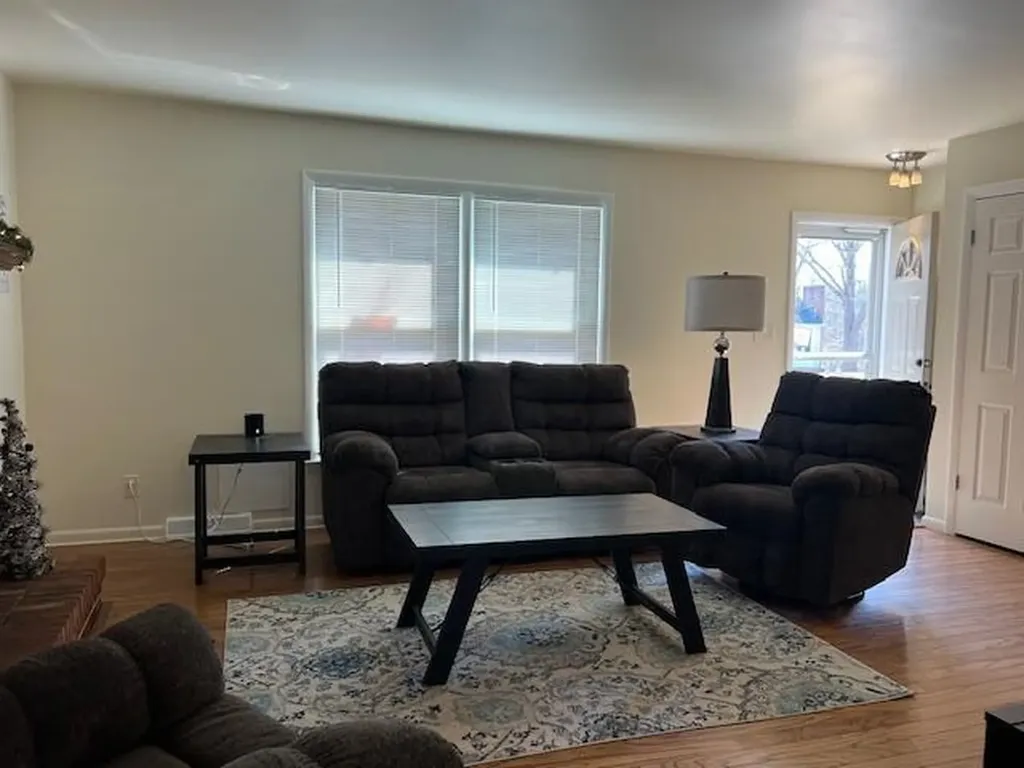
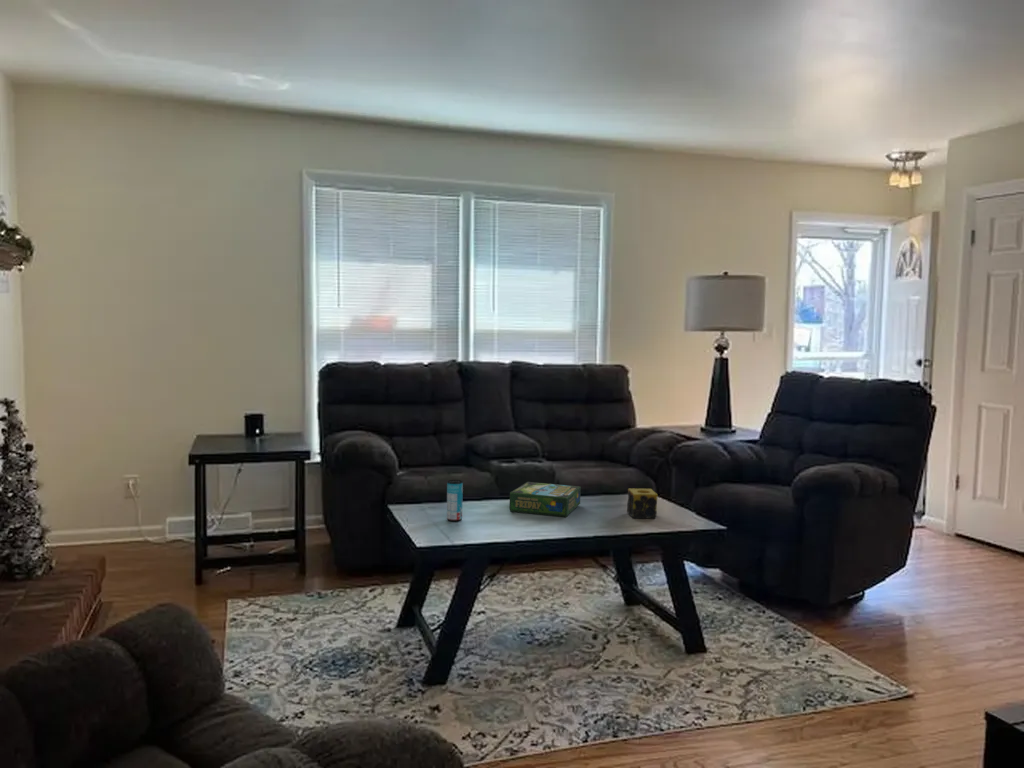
+ beverage can (454, 500)
+ board game (545, 498)
+ candle (641, 503)
